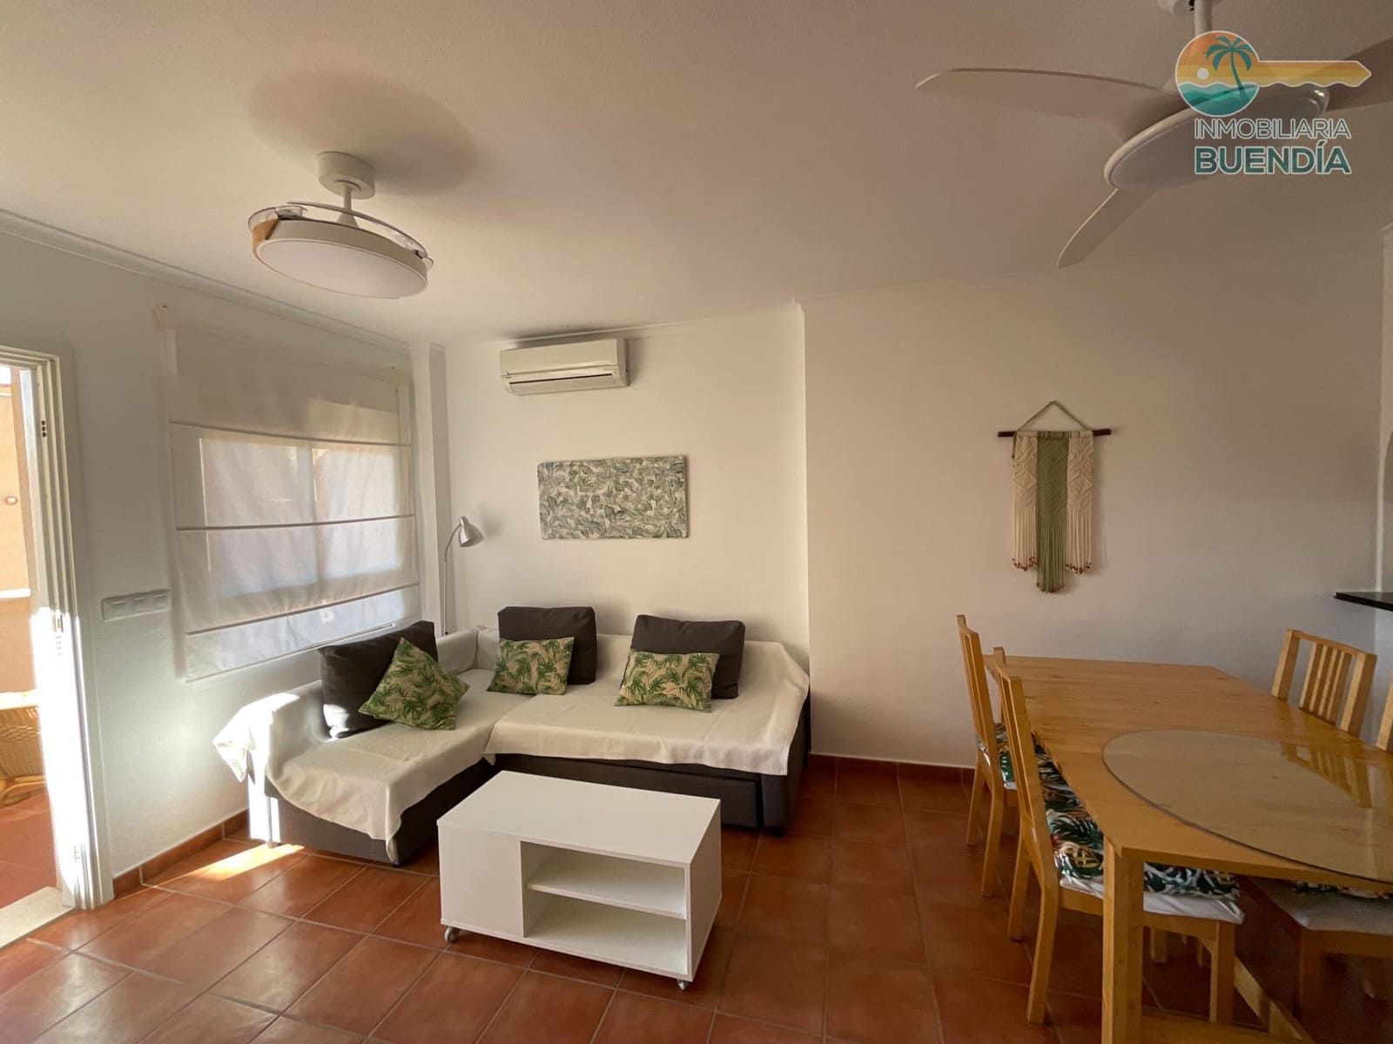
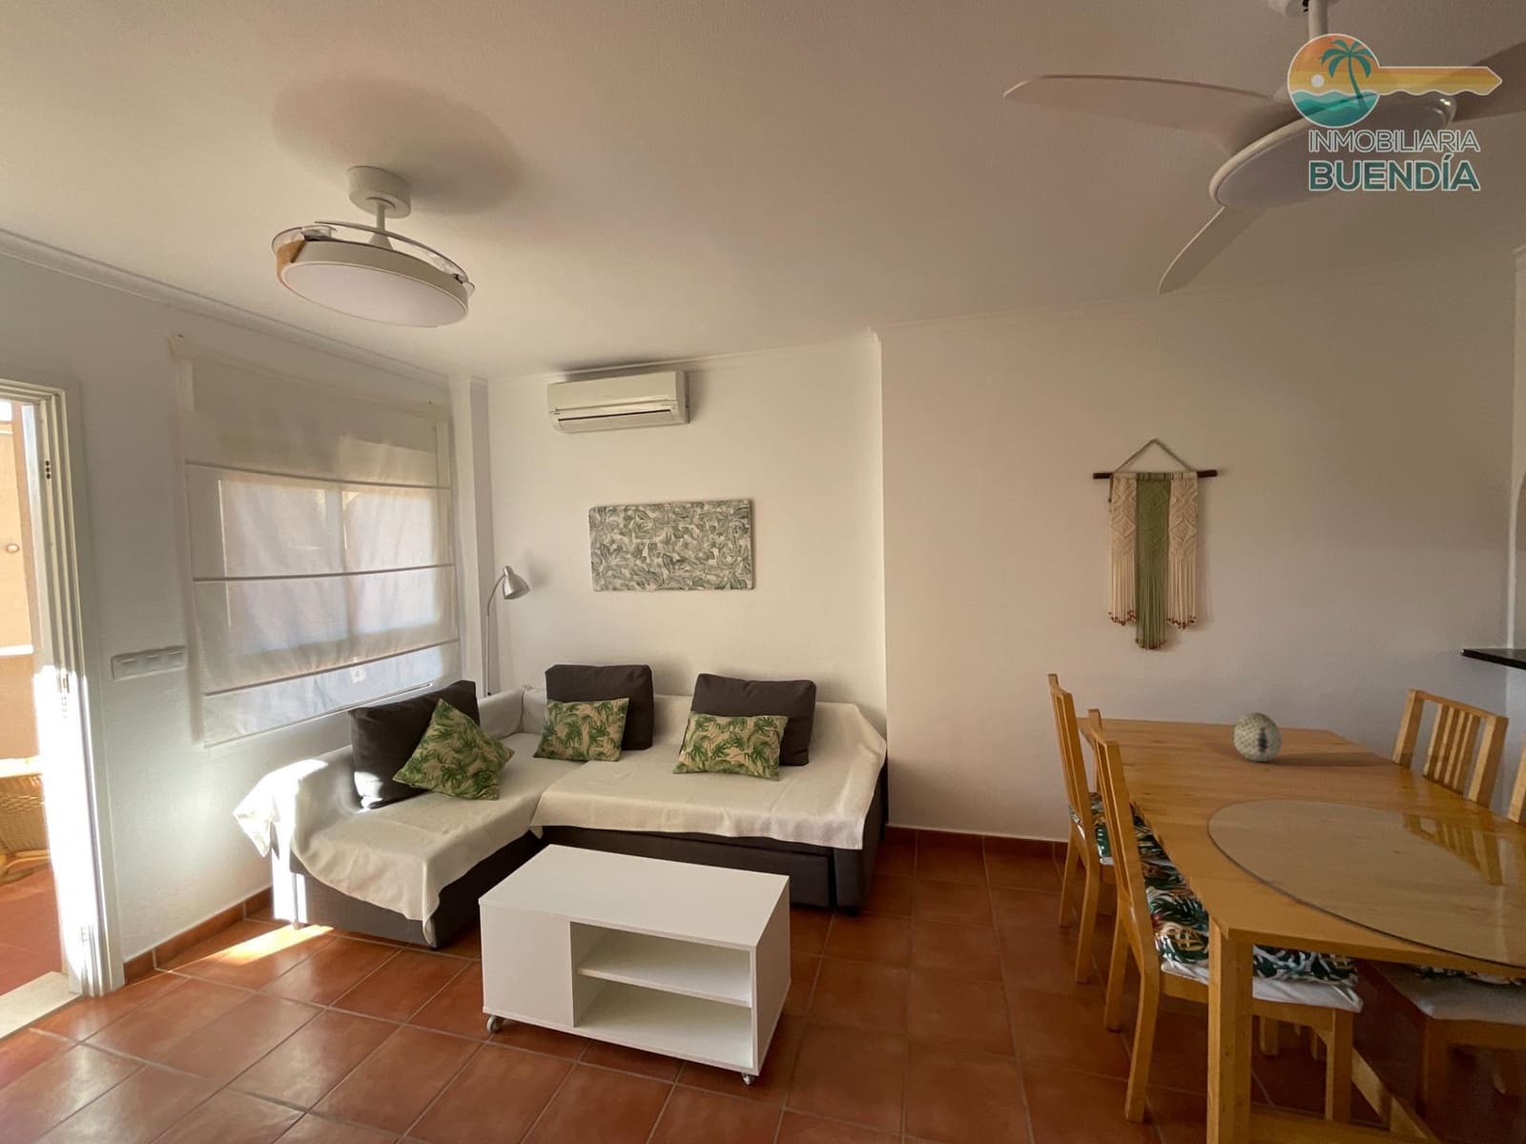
+ decorative egg (1256, 735)
